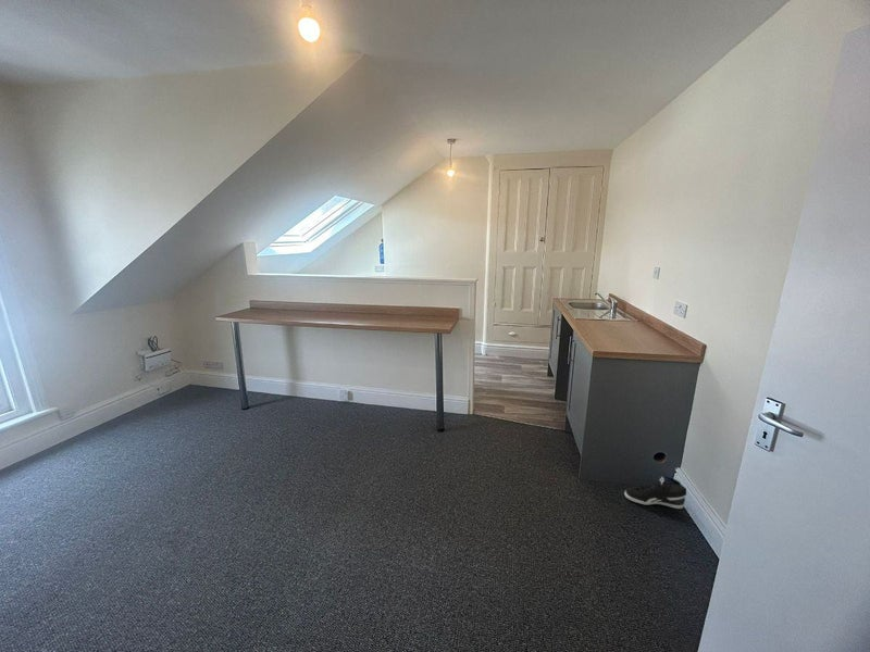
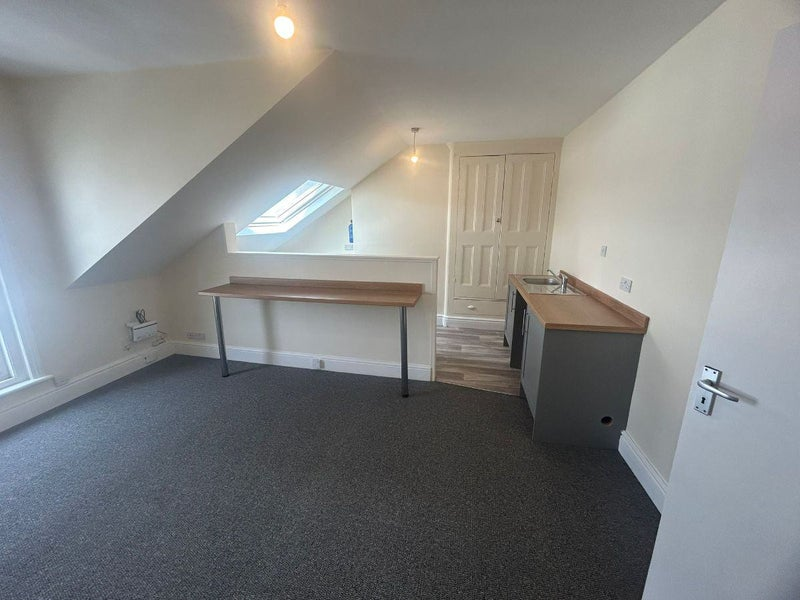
- sneaker (655, 487)
